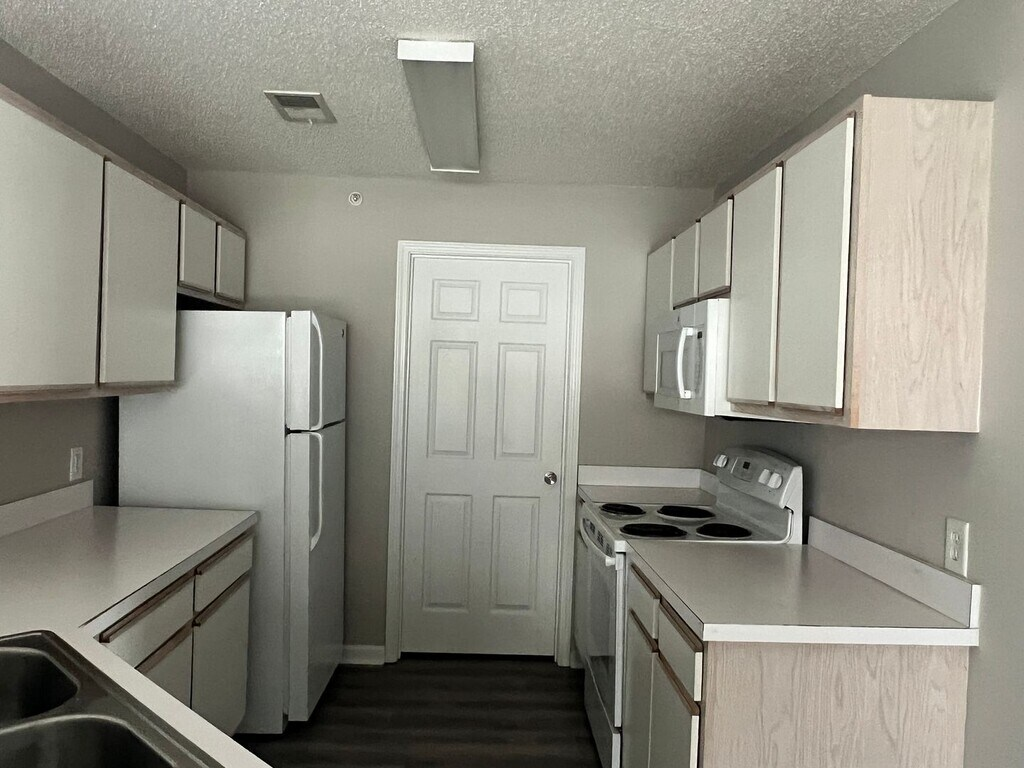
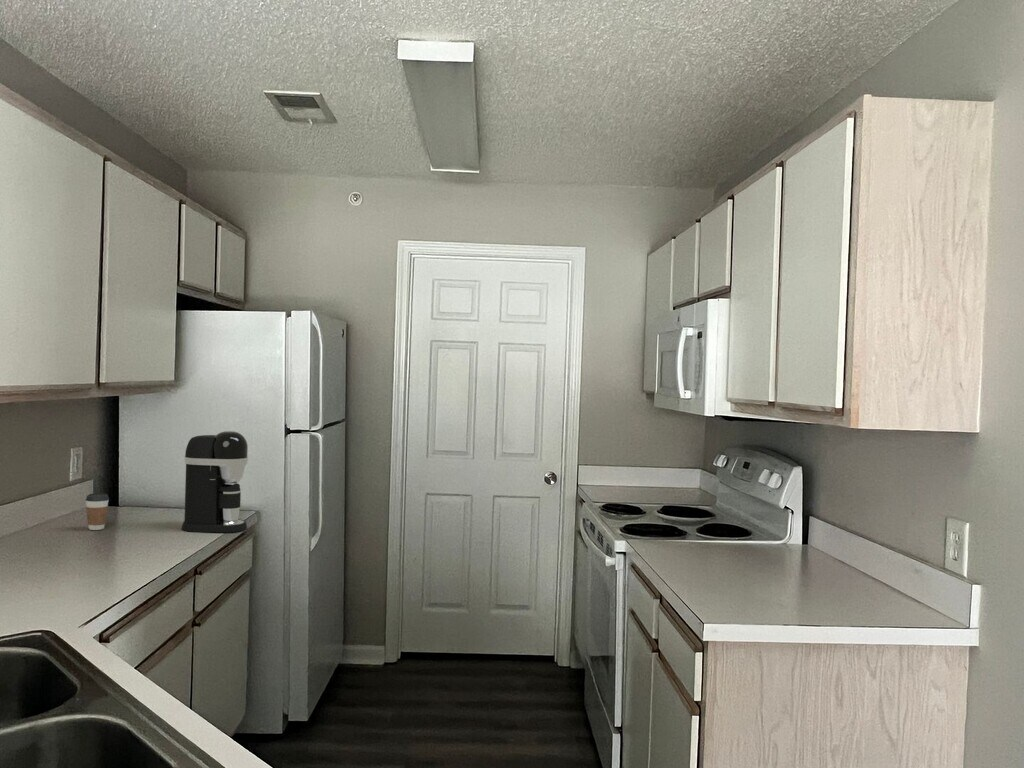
+ coffee cup (96, 511)
+ coffee maker (215, 479)
